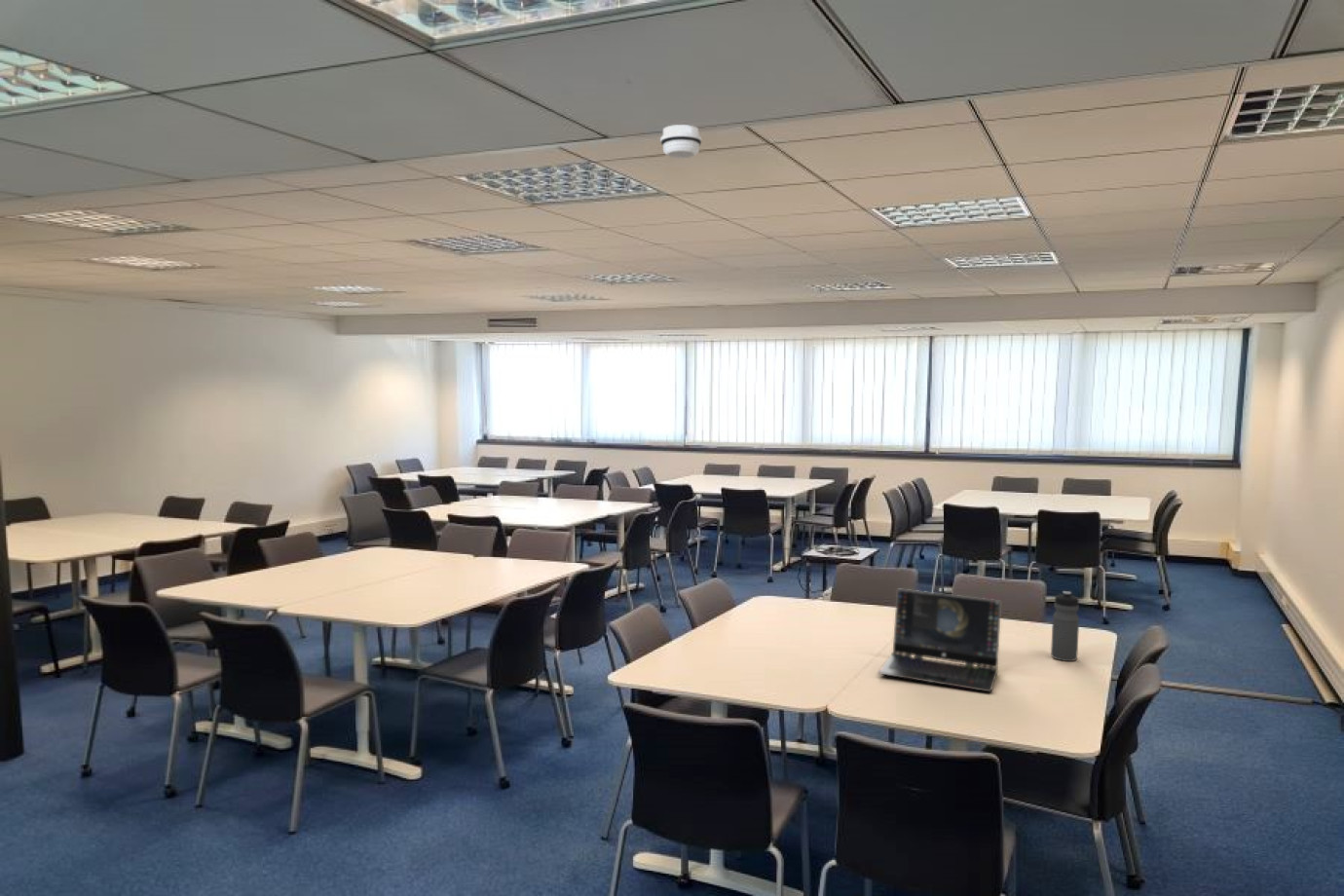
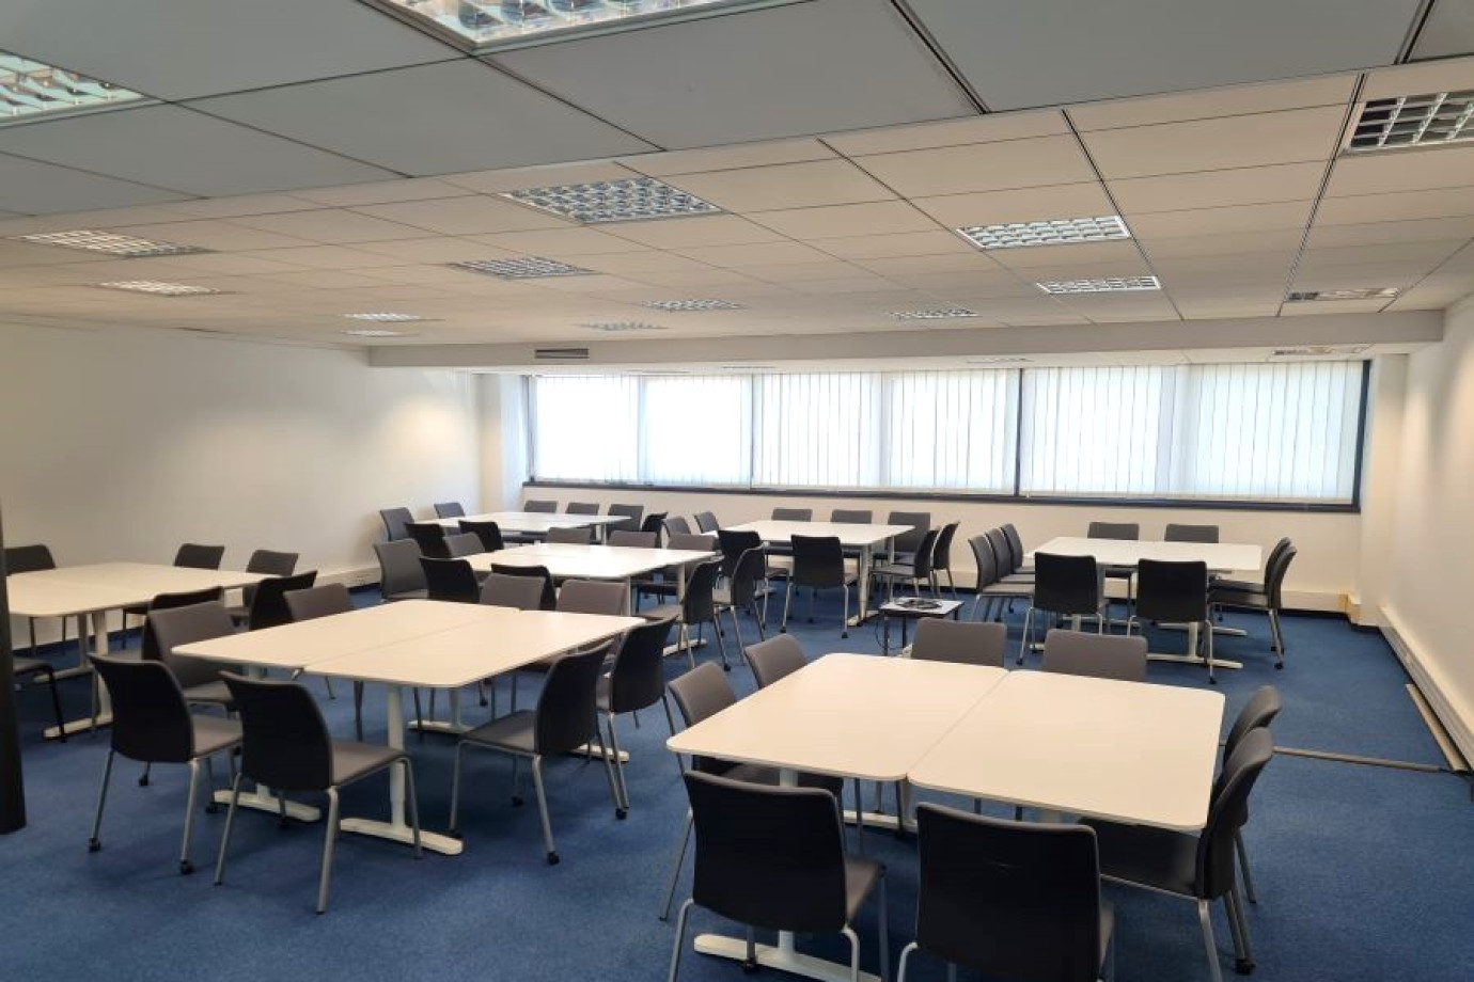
- smoke detector (681, 142)
- laptop computer (940, 638)
- water bottle (1065, 624)
